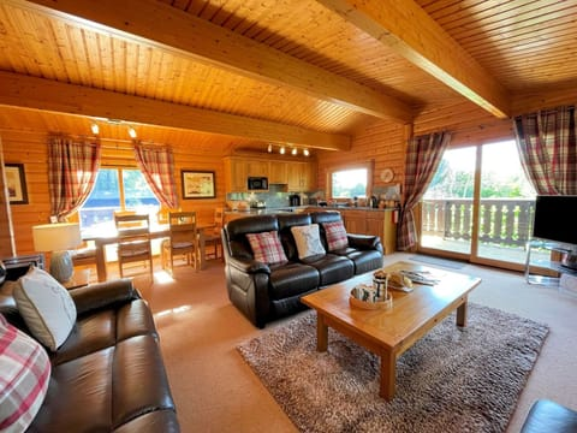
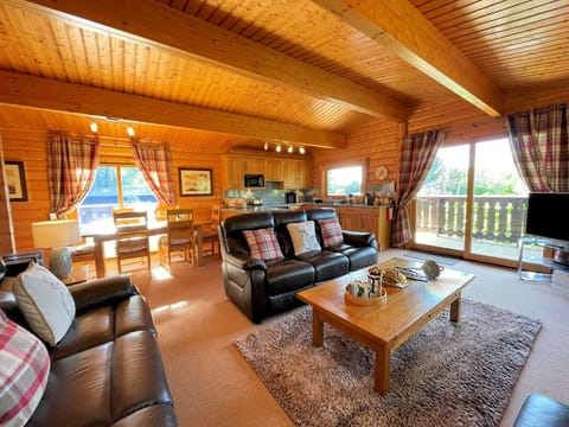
+ decorative bowl (430, 269)
